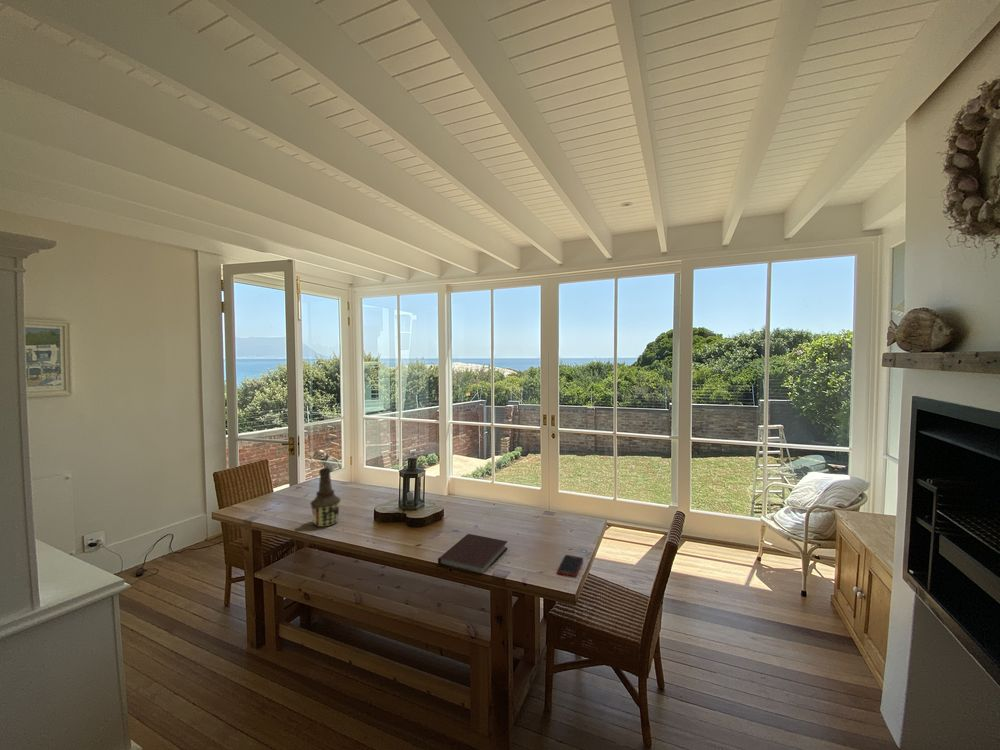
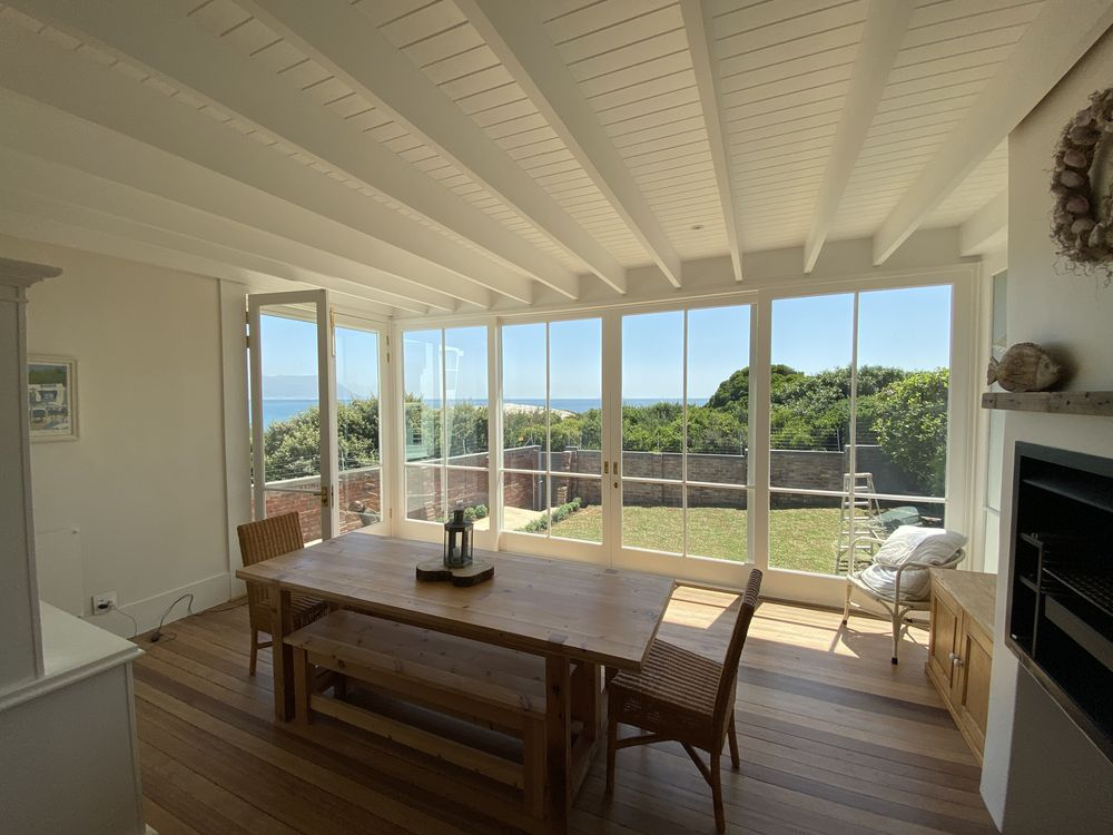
- cell phone (570, 565)
- bottle (325, 495)
- notebook (474, 552)
